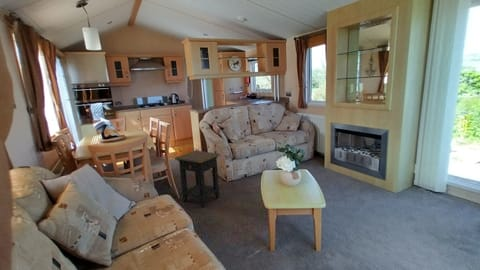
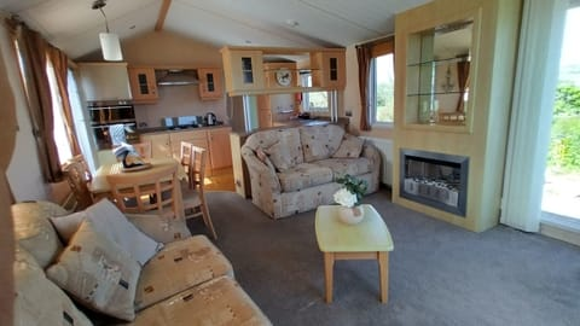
- side table (199, 177)
